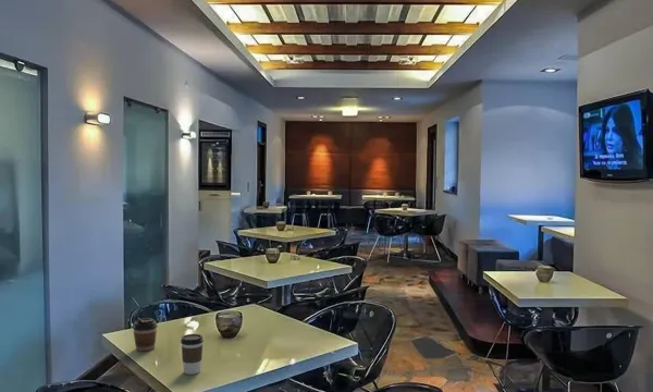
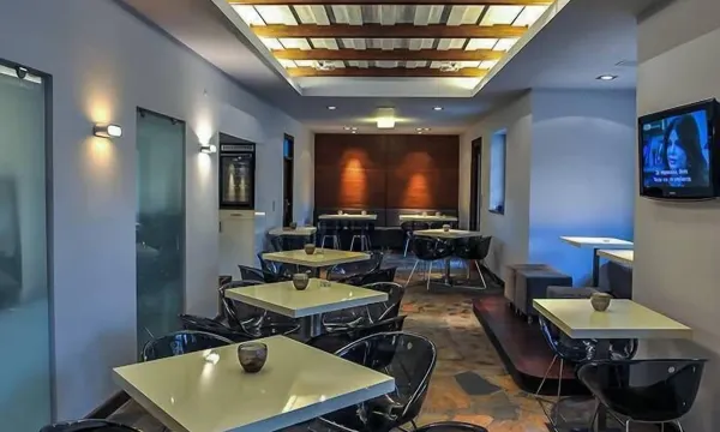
- coffee cup (145, 333)
- coffee cup (192, 354)
